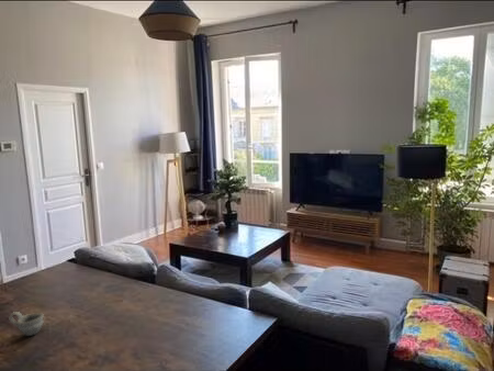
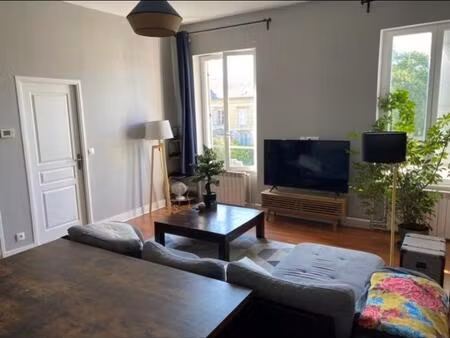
- cup (29, 322)
